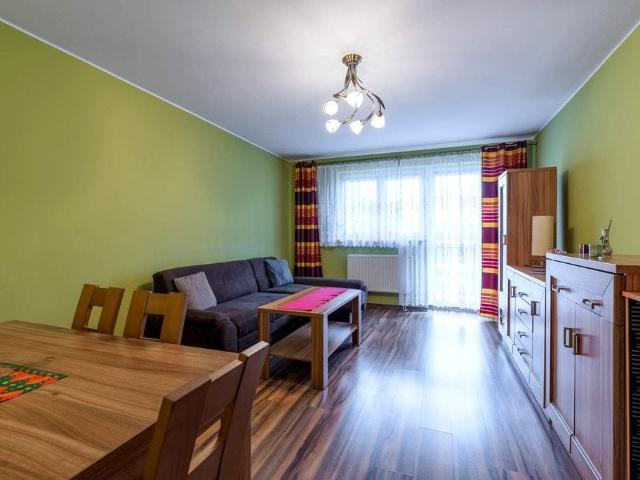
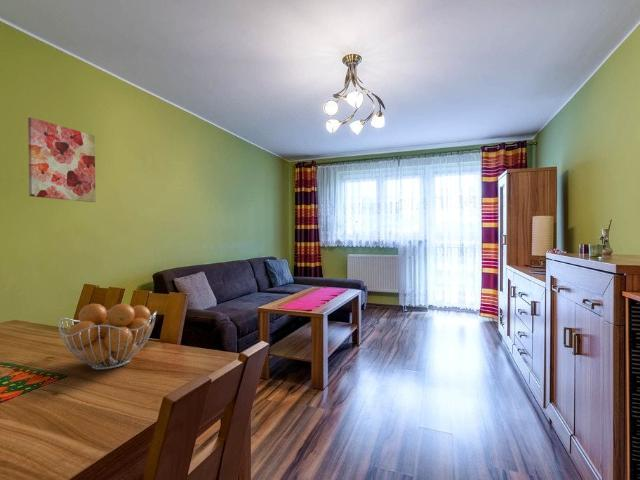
+ wall art (64, 163)
+ fruit basket (111, 332)
